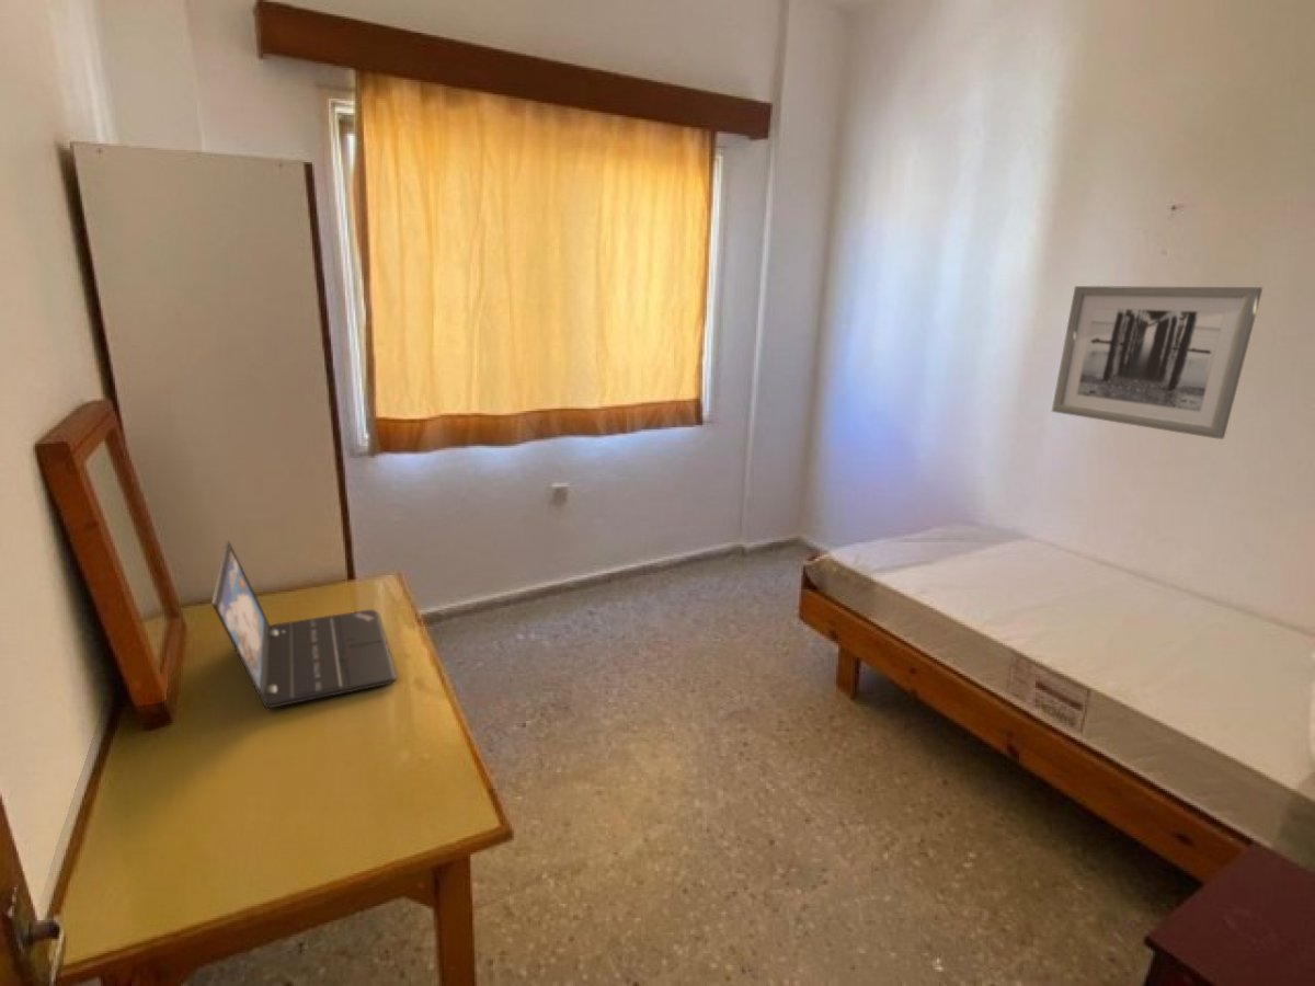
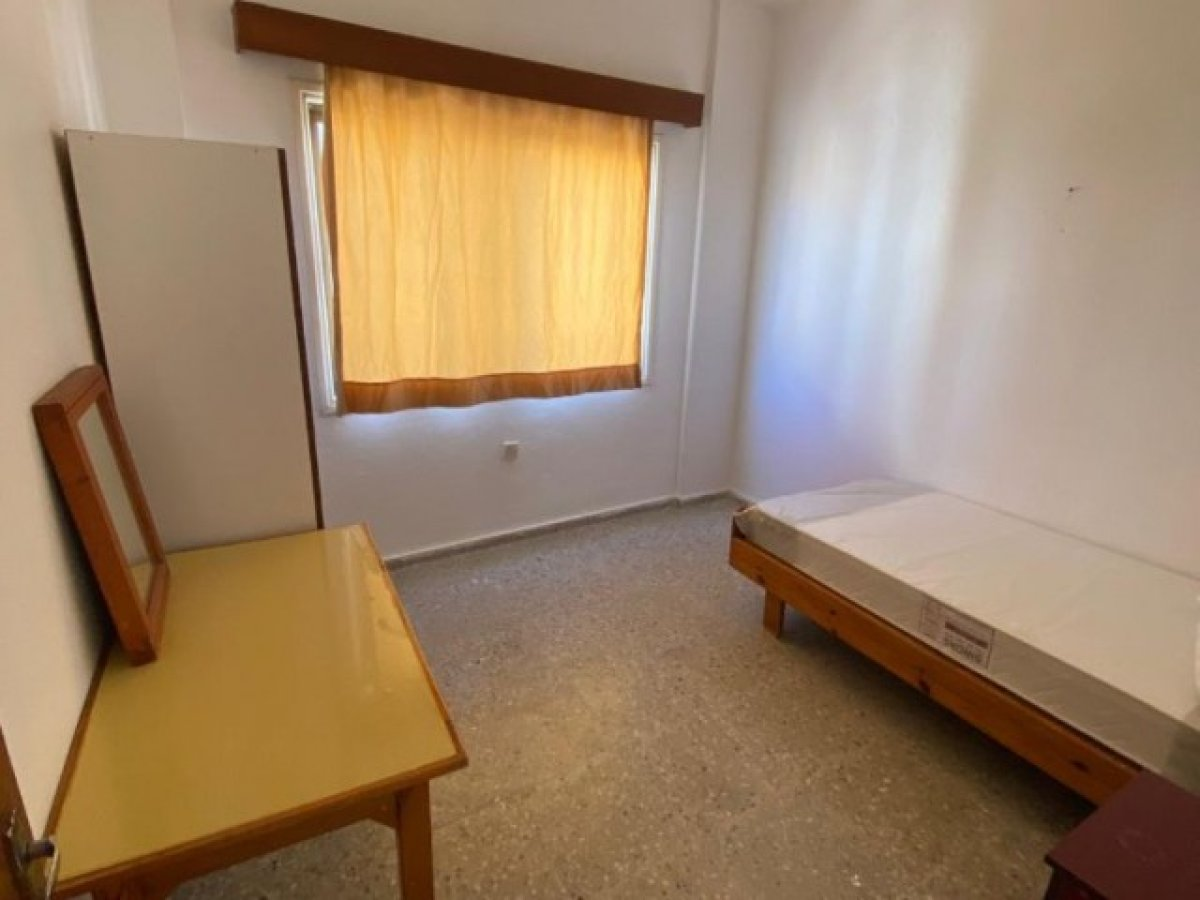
- laptop (308, 619)
- wall art (1144, 357)
